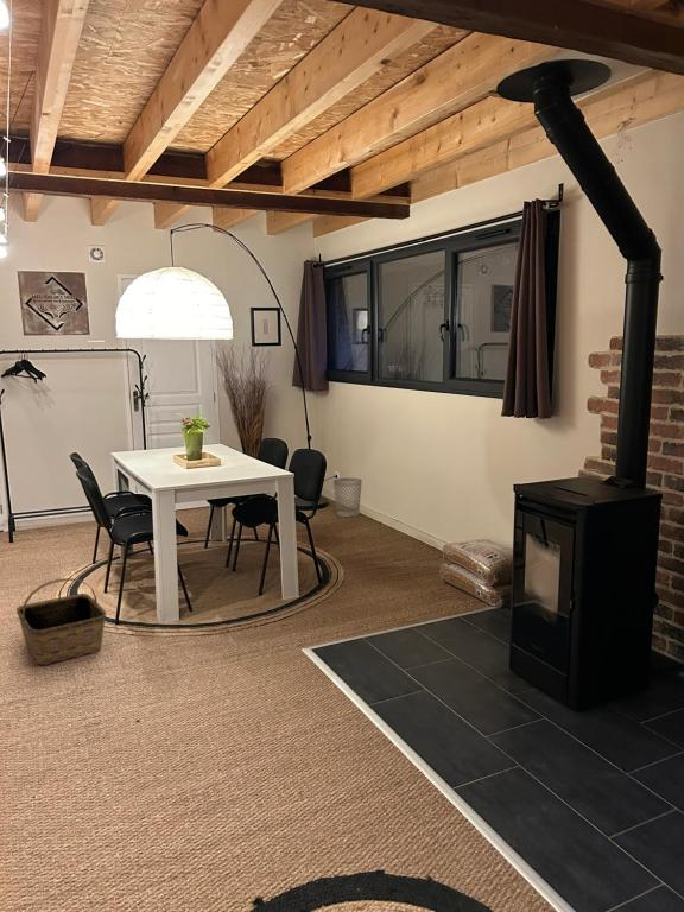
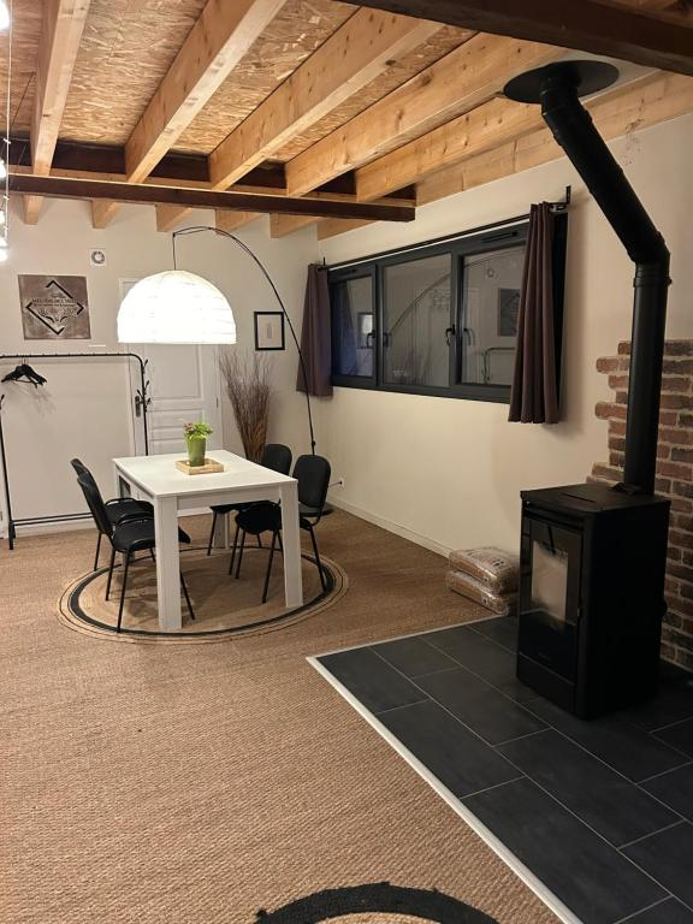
- wastebasket (347, 496)
- basket (61, 614)
